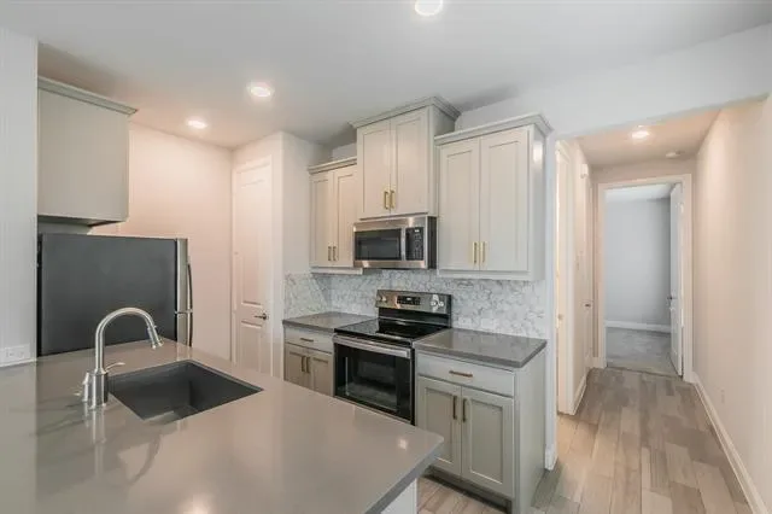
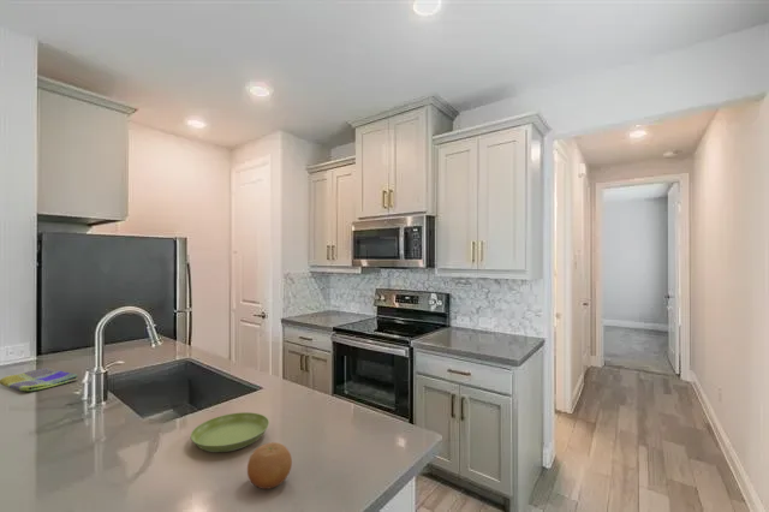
+ dish towel (38, 379)
+ saucer (231, 433)
+ fruit (269, 464)
